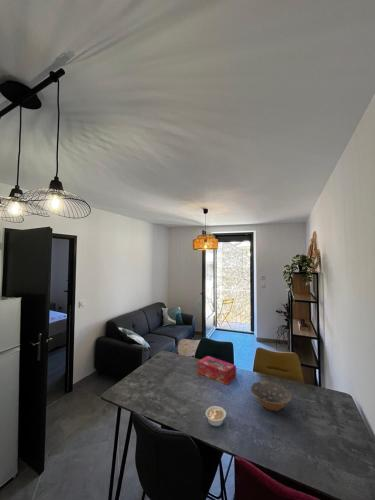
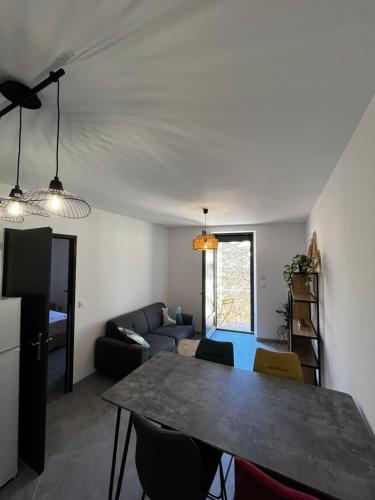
- legume (215, 416)
- tissue box (216, 369)
- bowl (270, 398)
